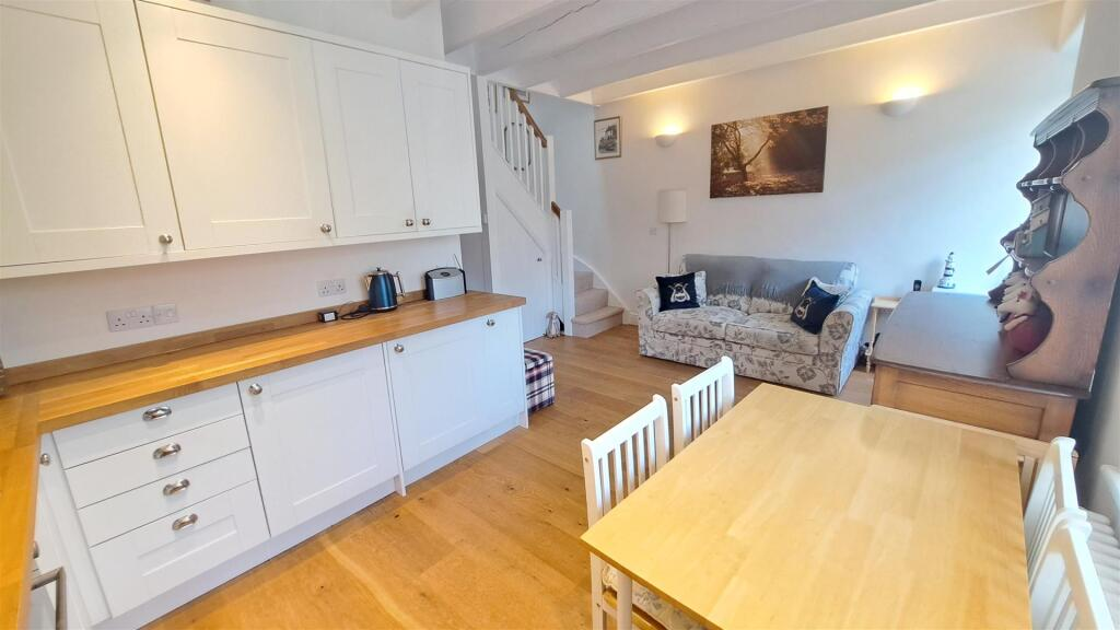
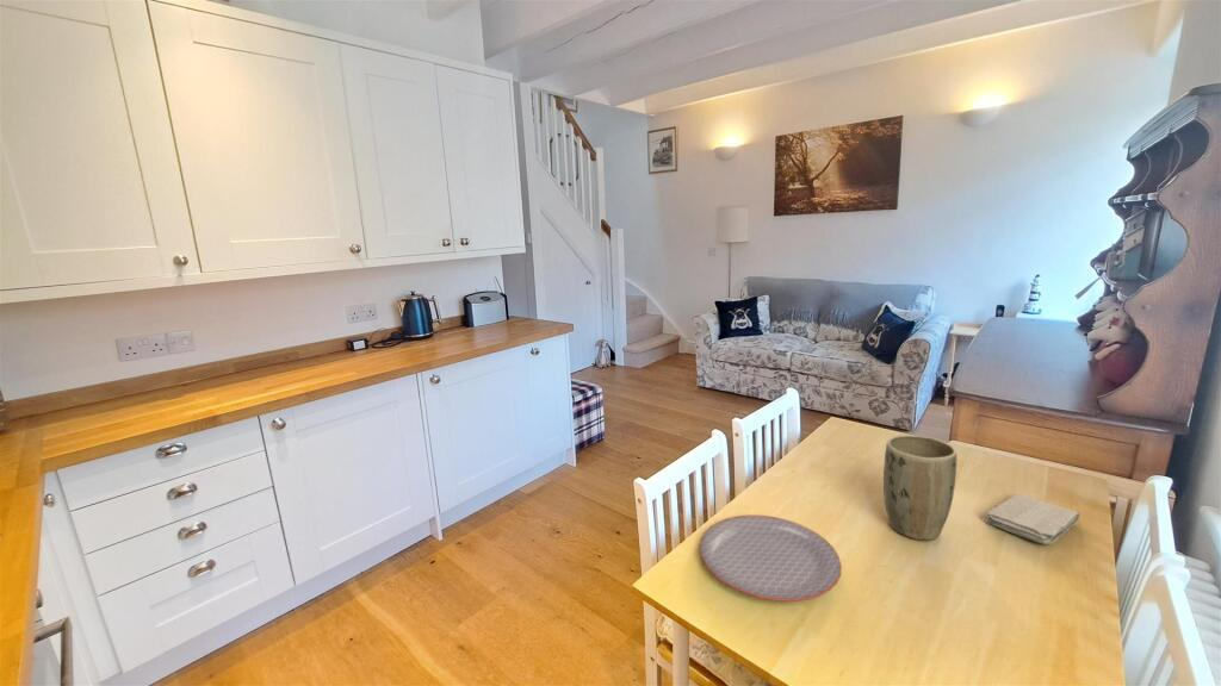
+ plant pot (917, 487)
+ plate (767, 556)
+ washcloth (1031, 516)
